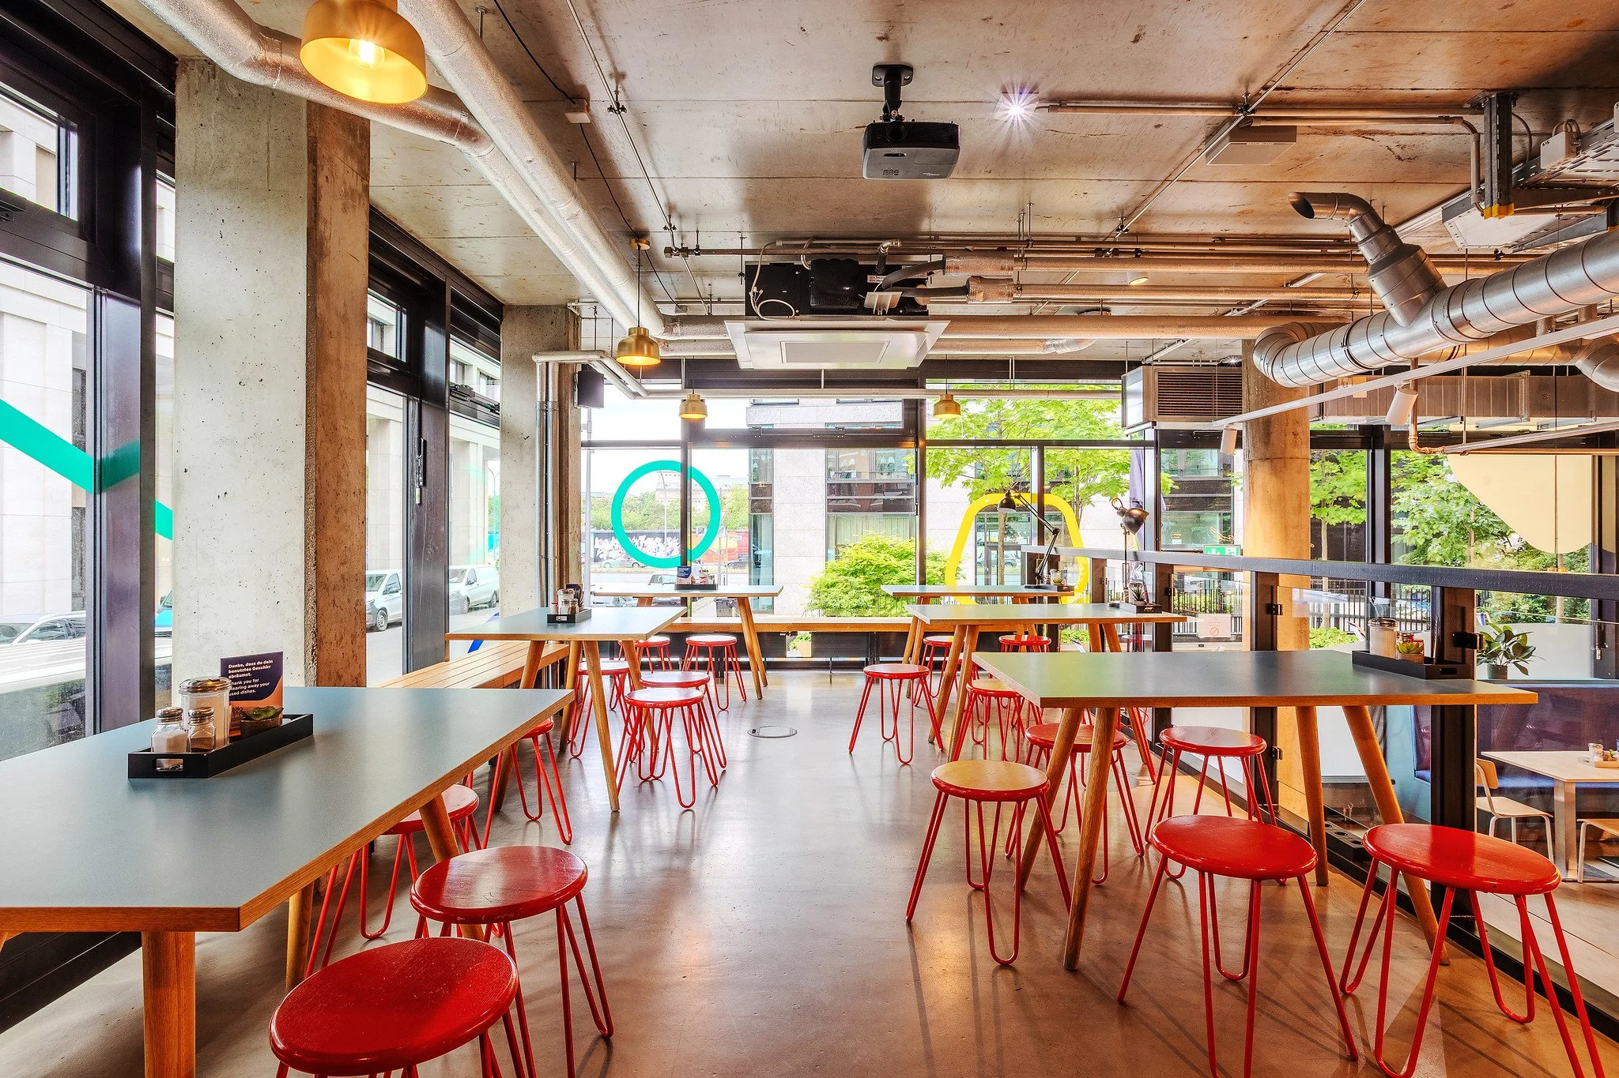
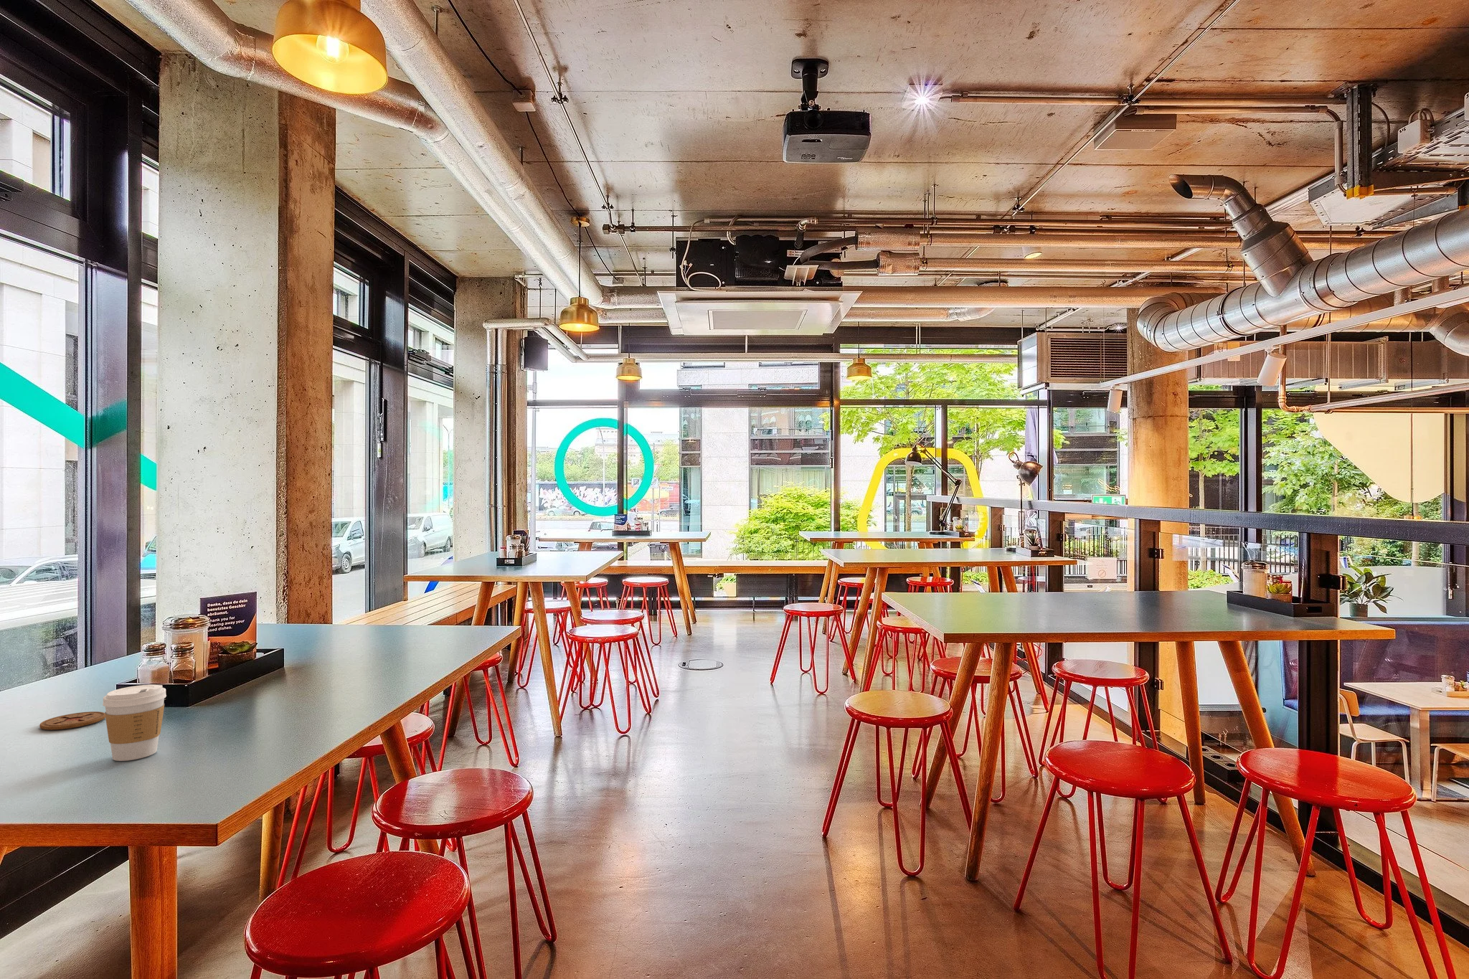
+ coffee cup (134, 721)
+ coaster (73, 720)
